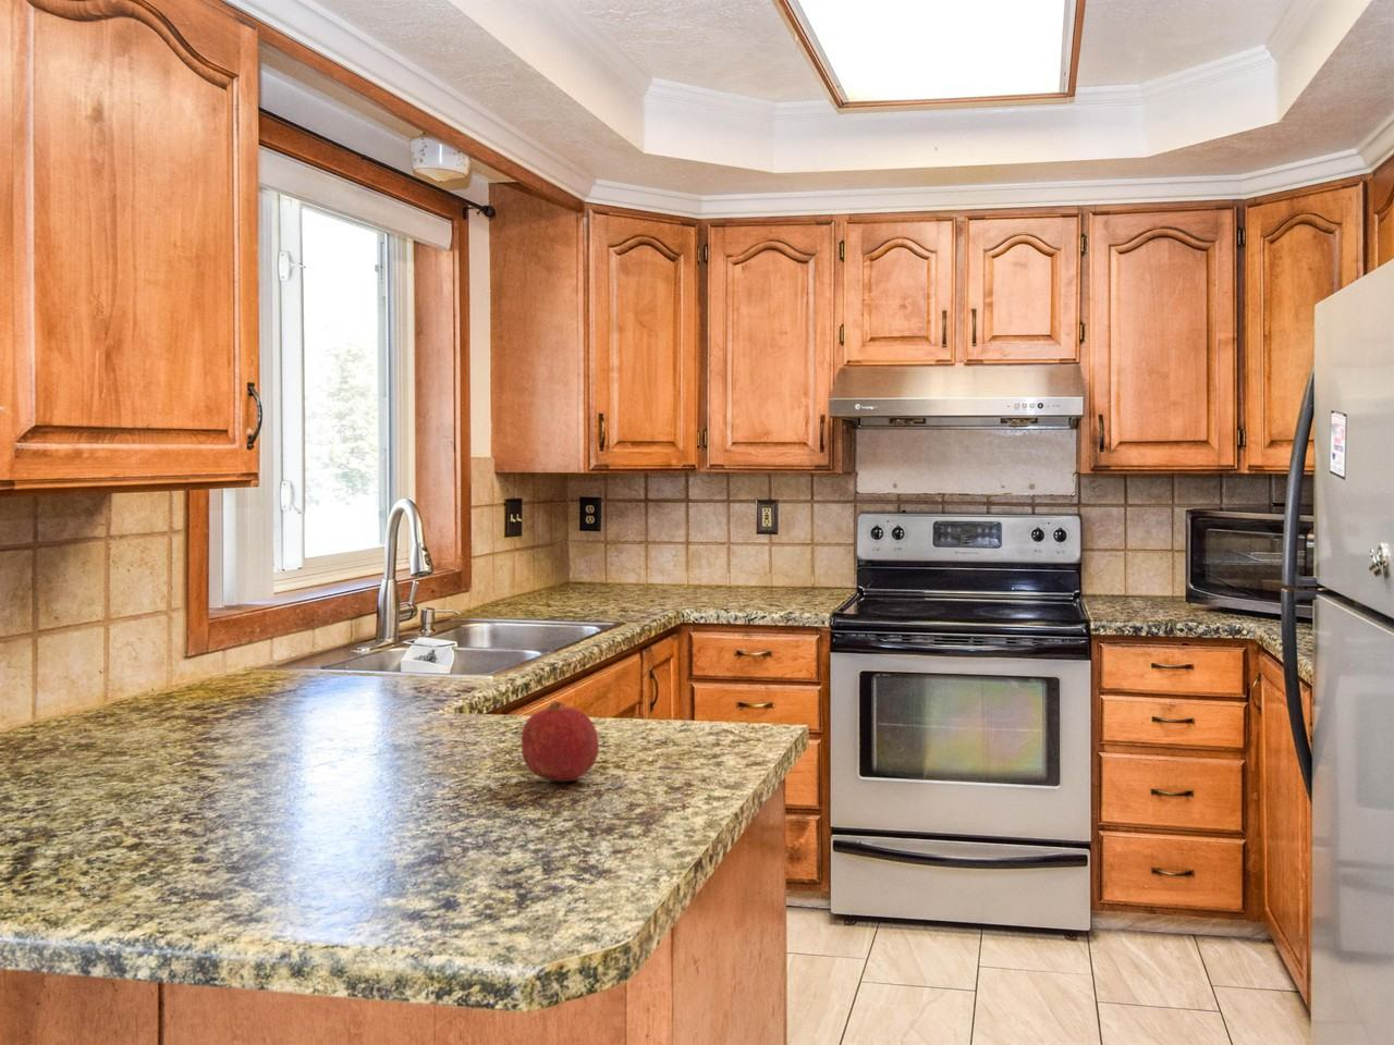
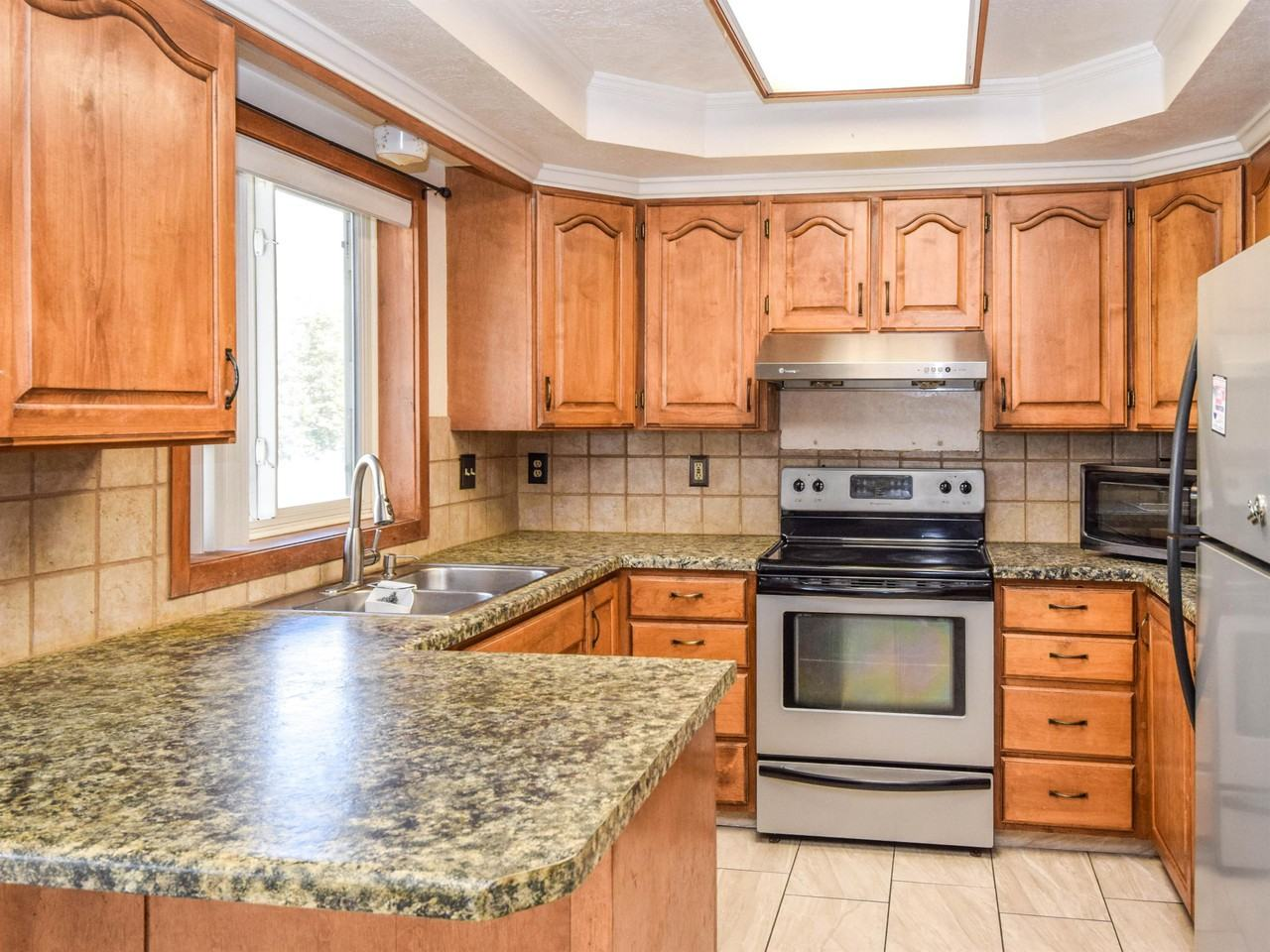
- fruit (559, 740)
